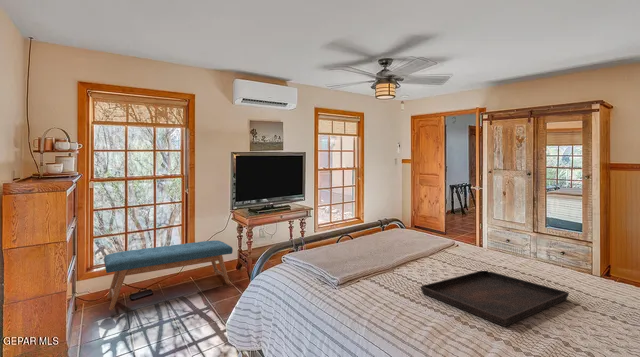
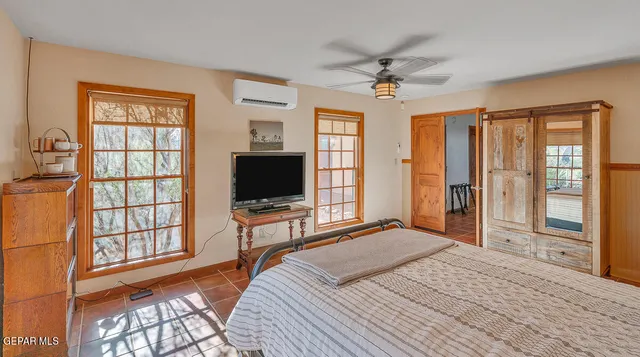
- serving tray (492, 292)
- bench (172, 267)
